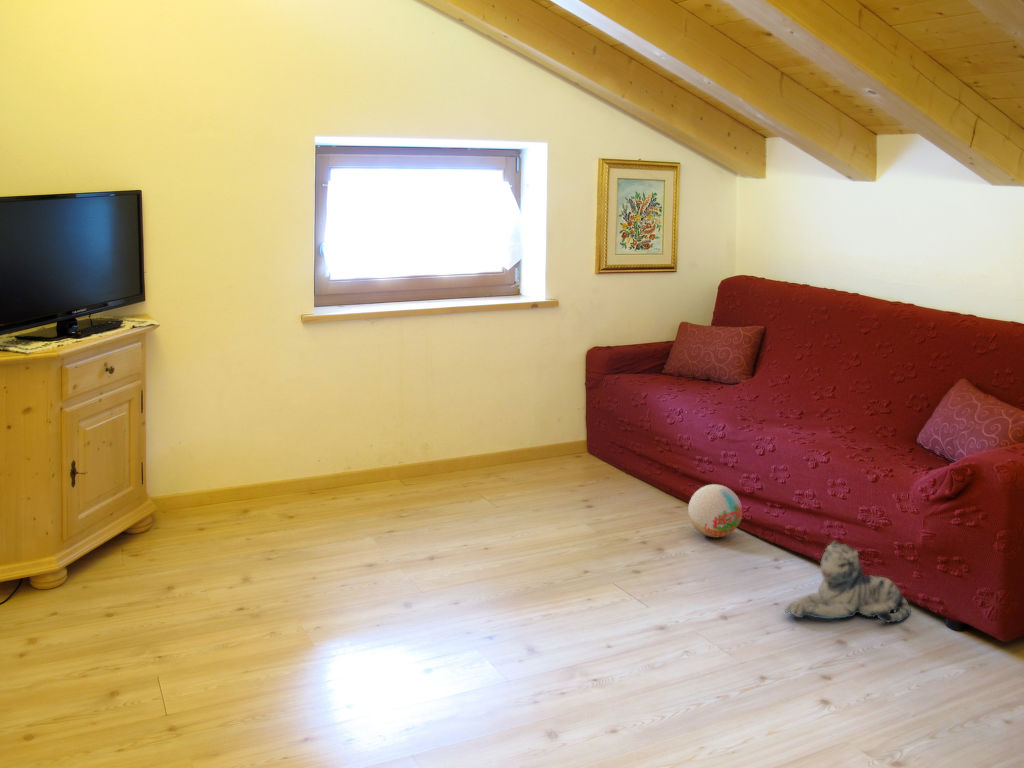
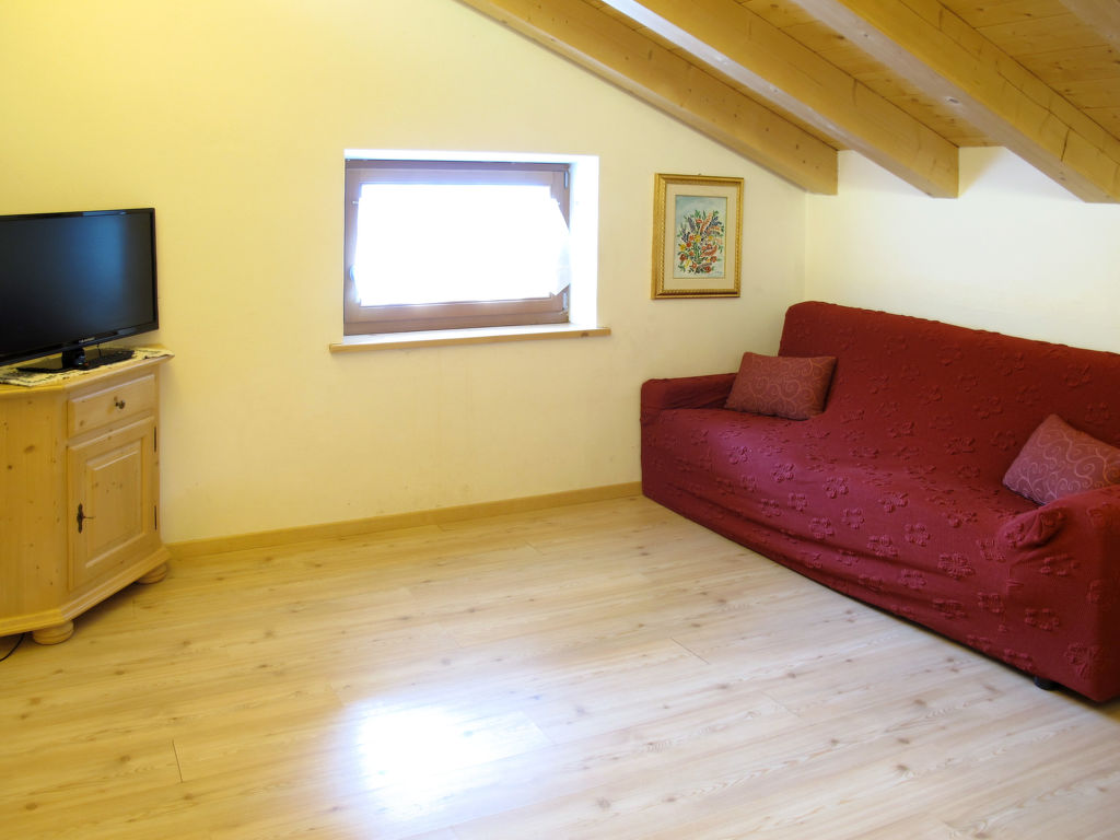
- ball (714, 510)
- plush toy (850, 578)
